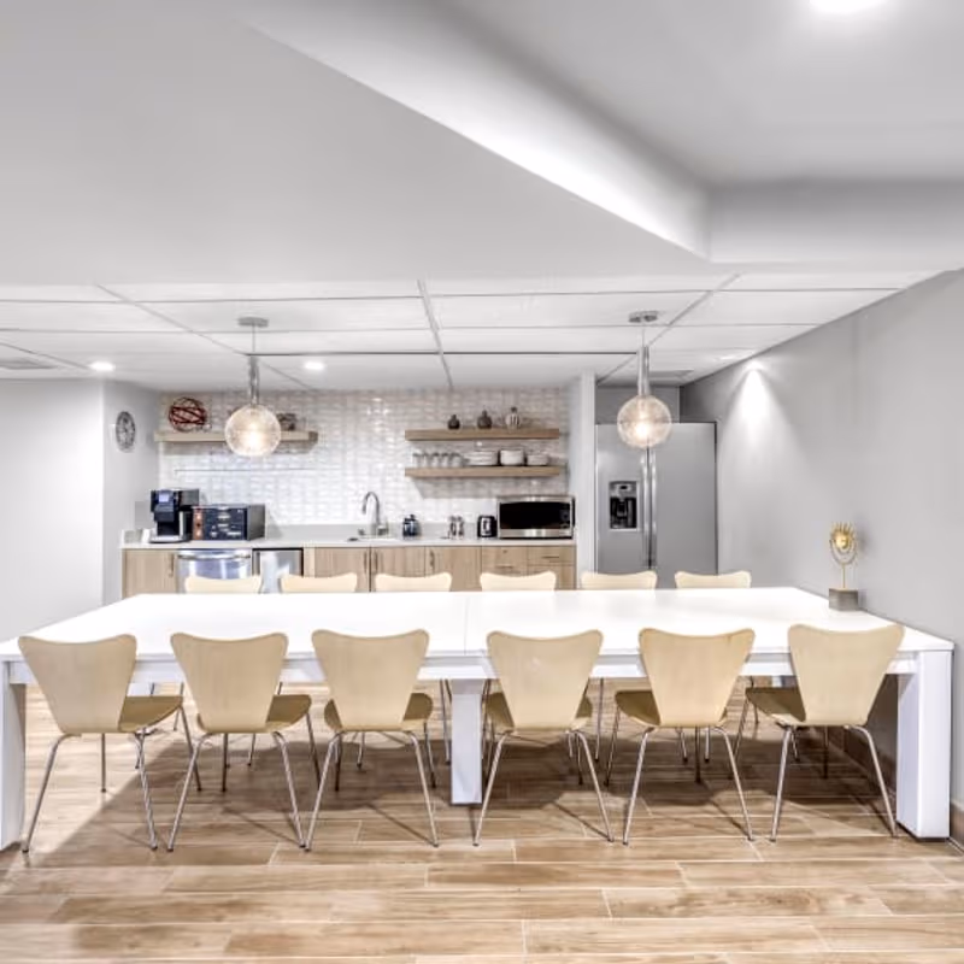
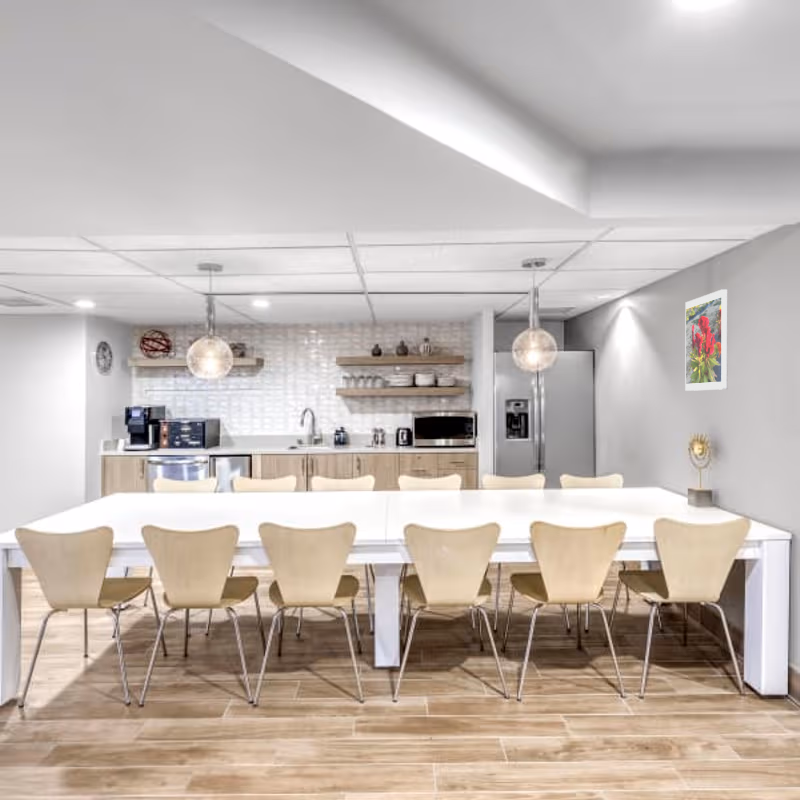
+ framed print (705, 343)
